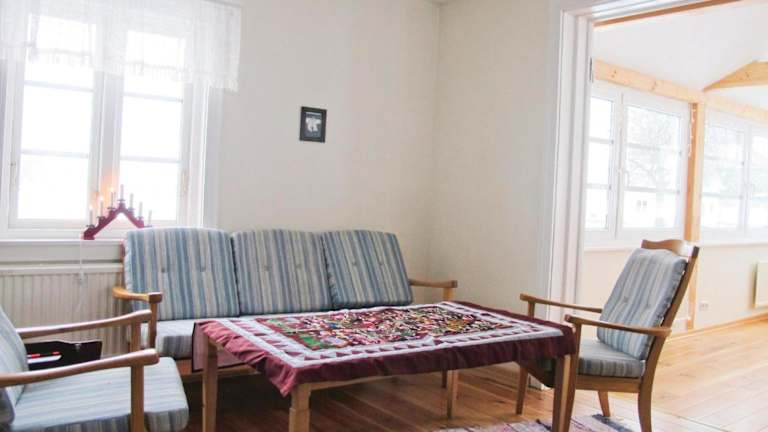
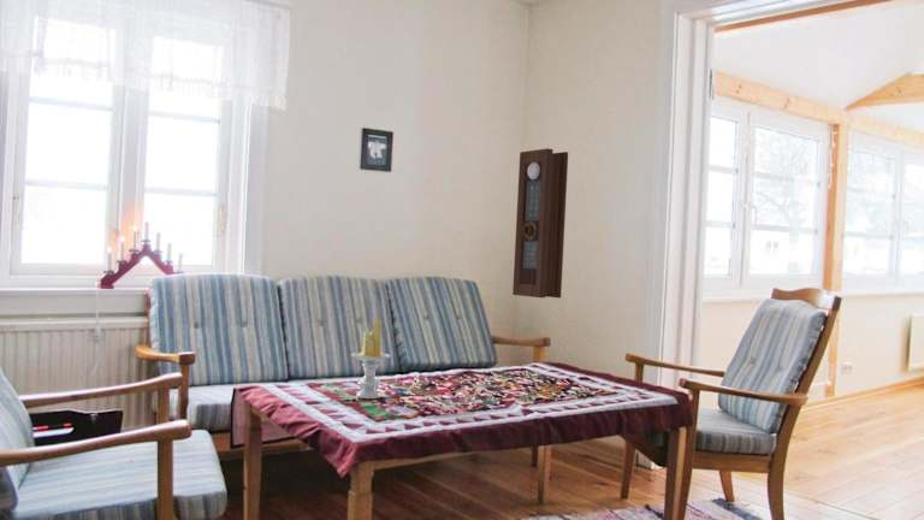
+ candle (371, 358)
+ pendulum clock (534, 224)
